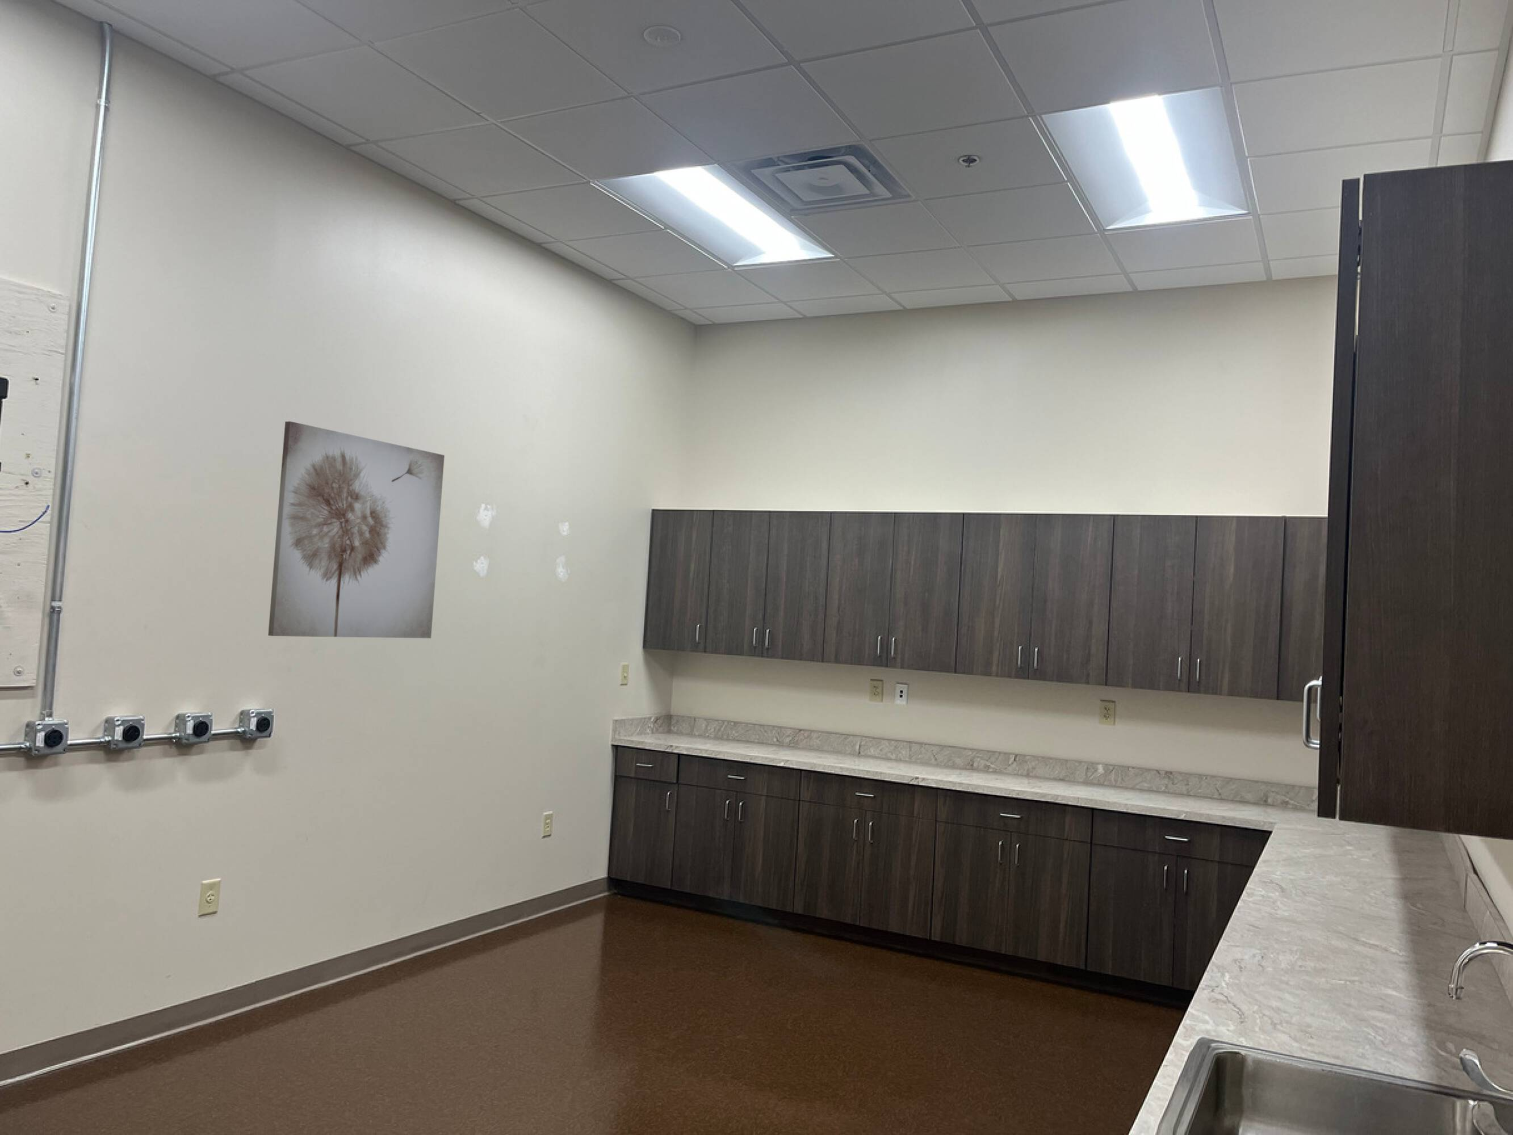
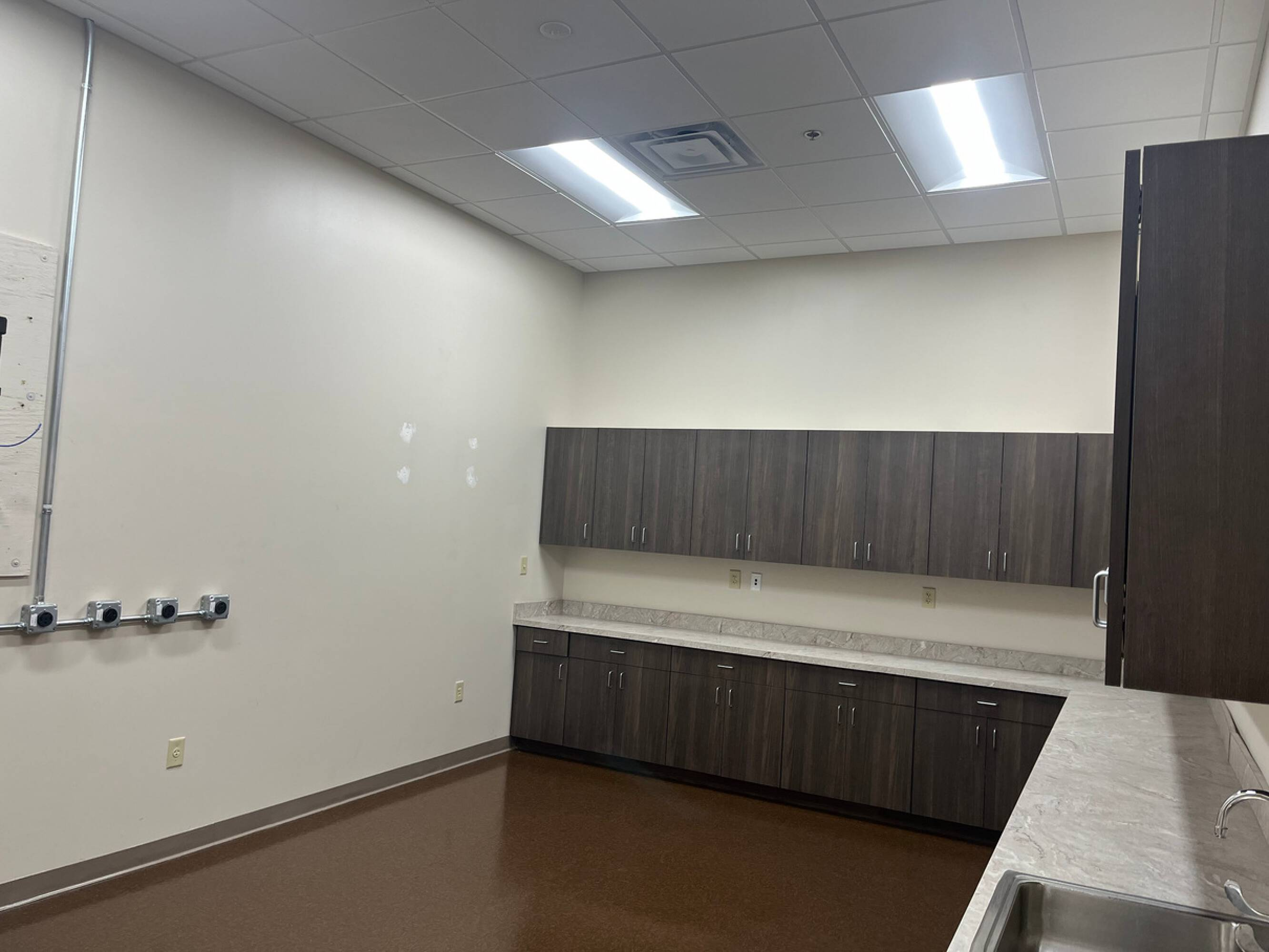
- wall art (364, 538)
